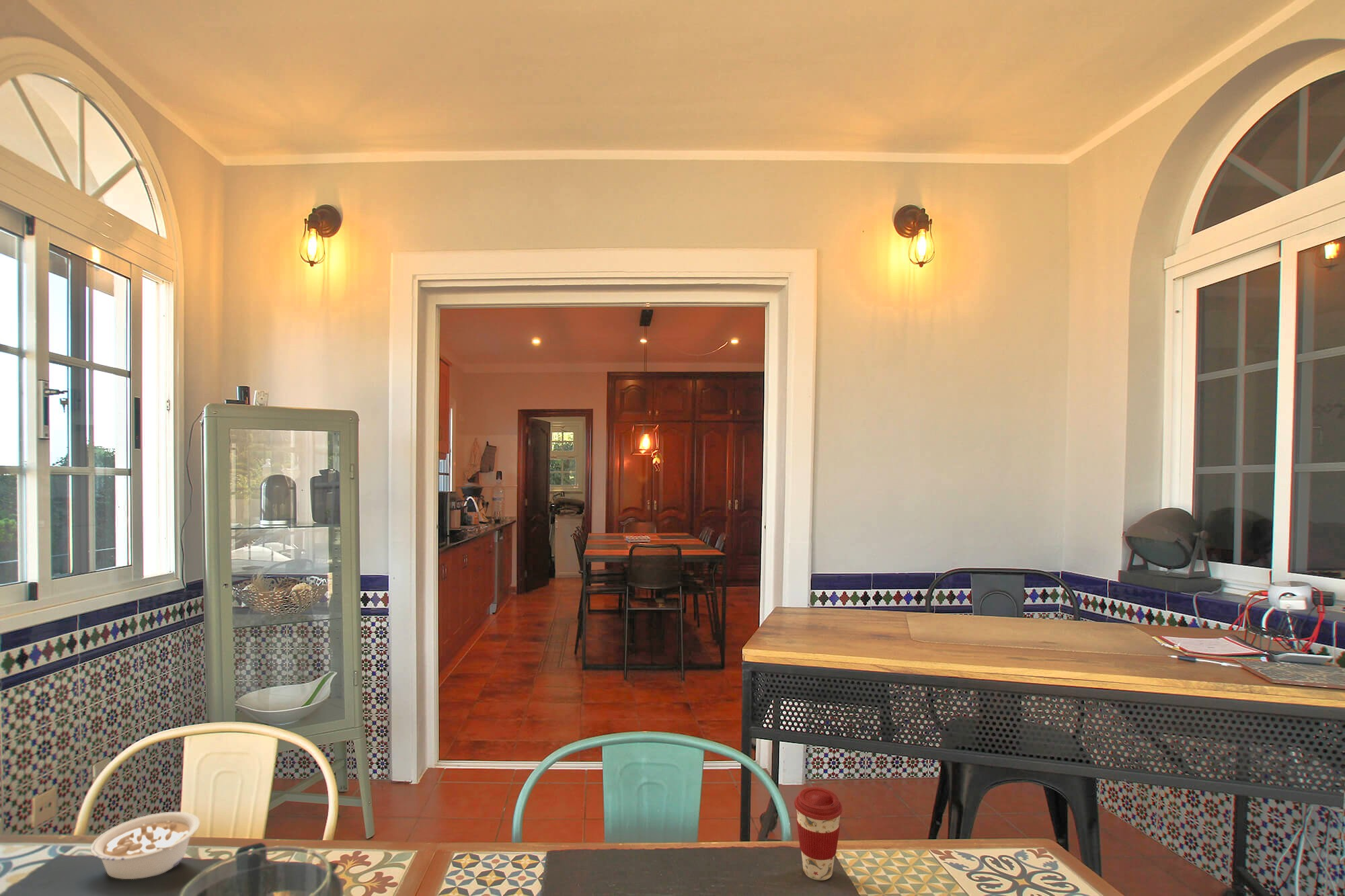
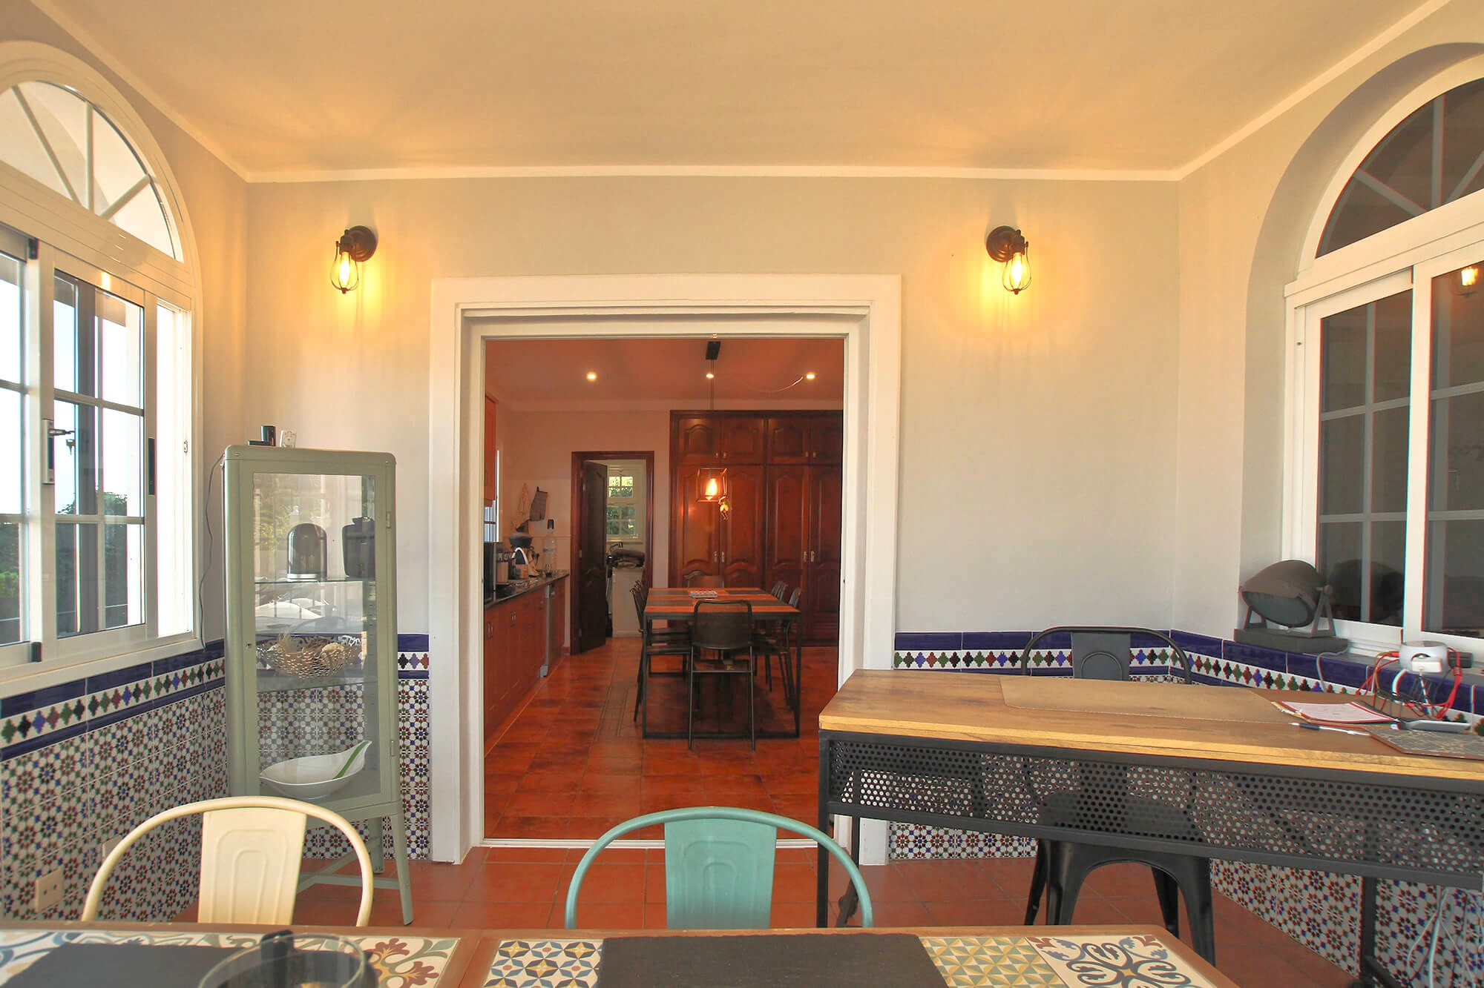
- coffee cup (818, 834)
- legume (151, 846)
